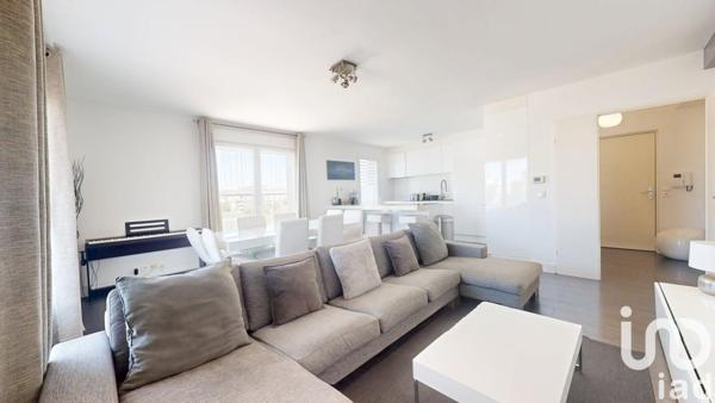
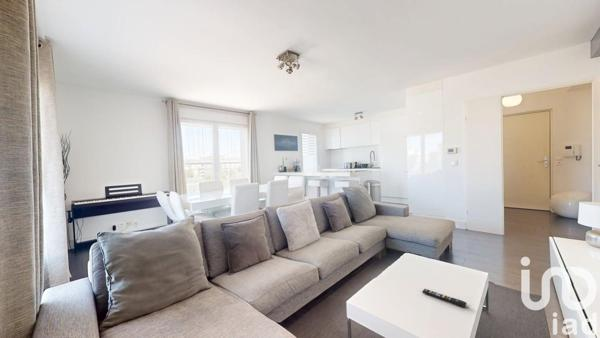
+ remote control (443, 297)
